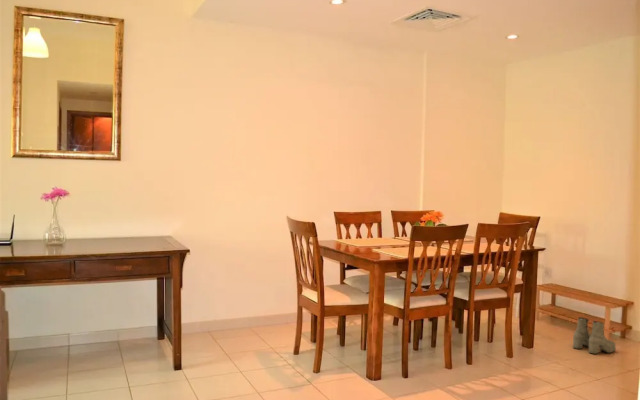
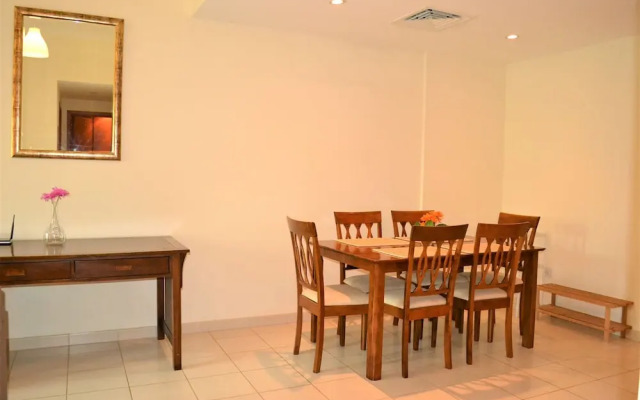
- boots (594, 334)
